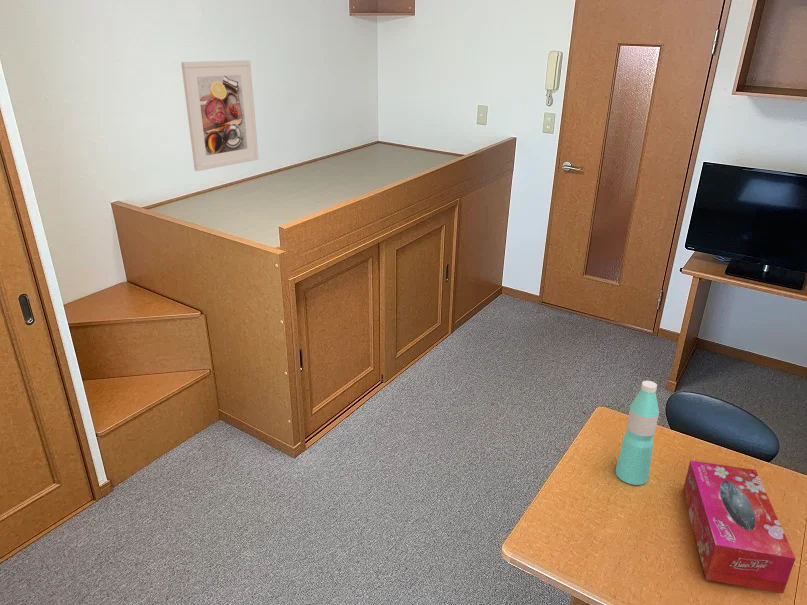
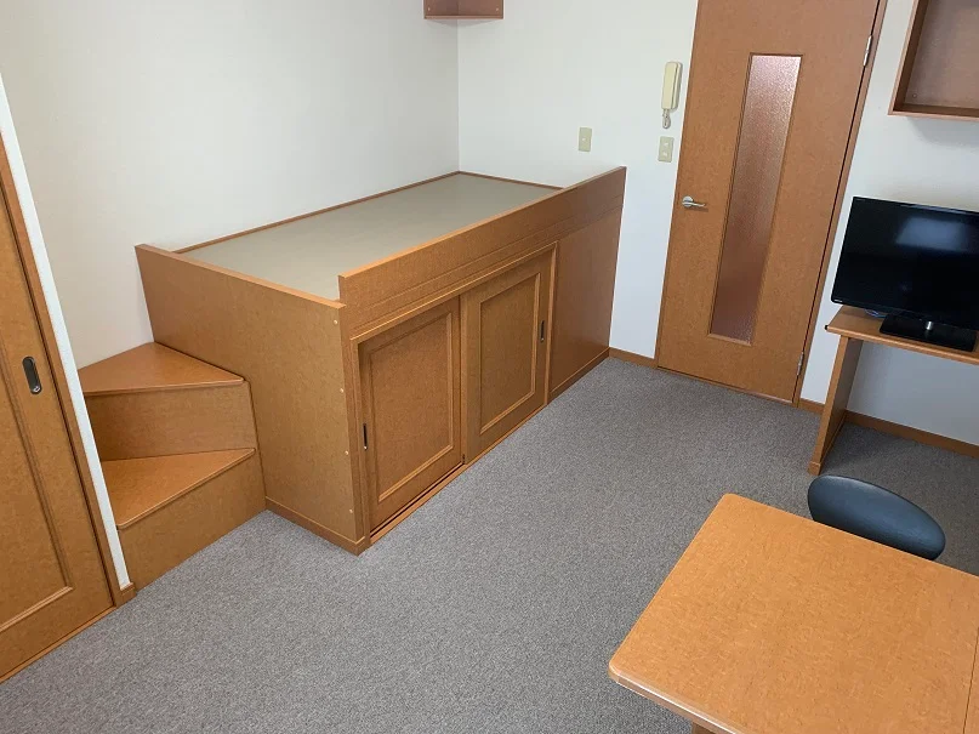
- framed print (222, 114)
- tissue box (732, 521)
- water bottle (640, 431)
